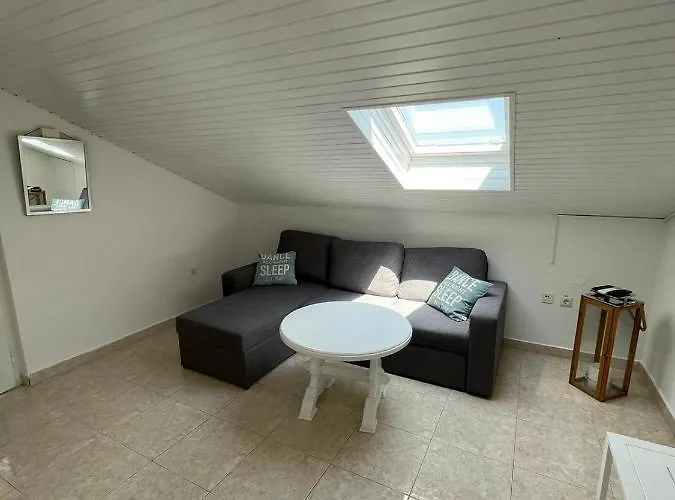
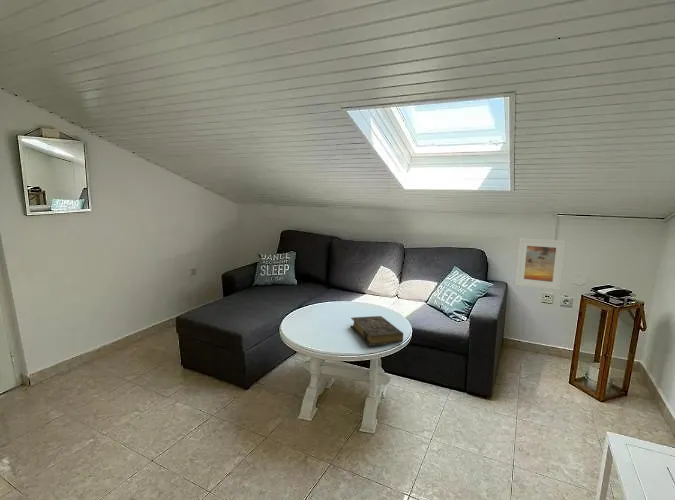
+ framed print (539, 263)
+ book (375, 329)
